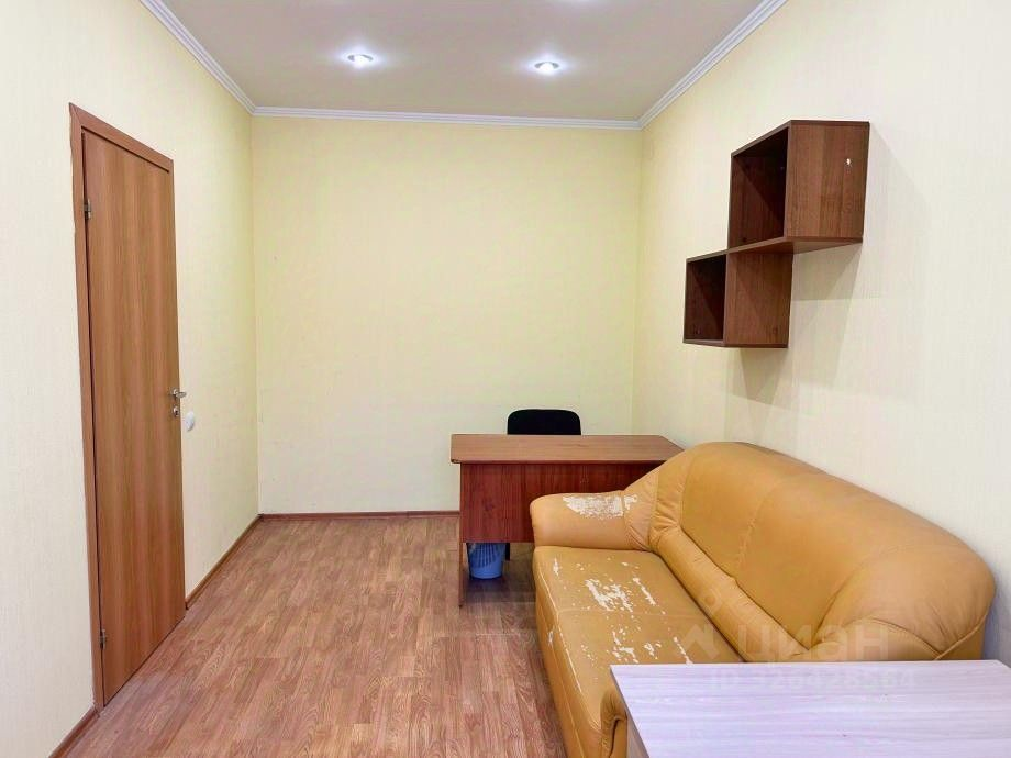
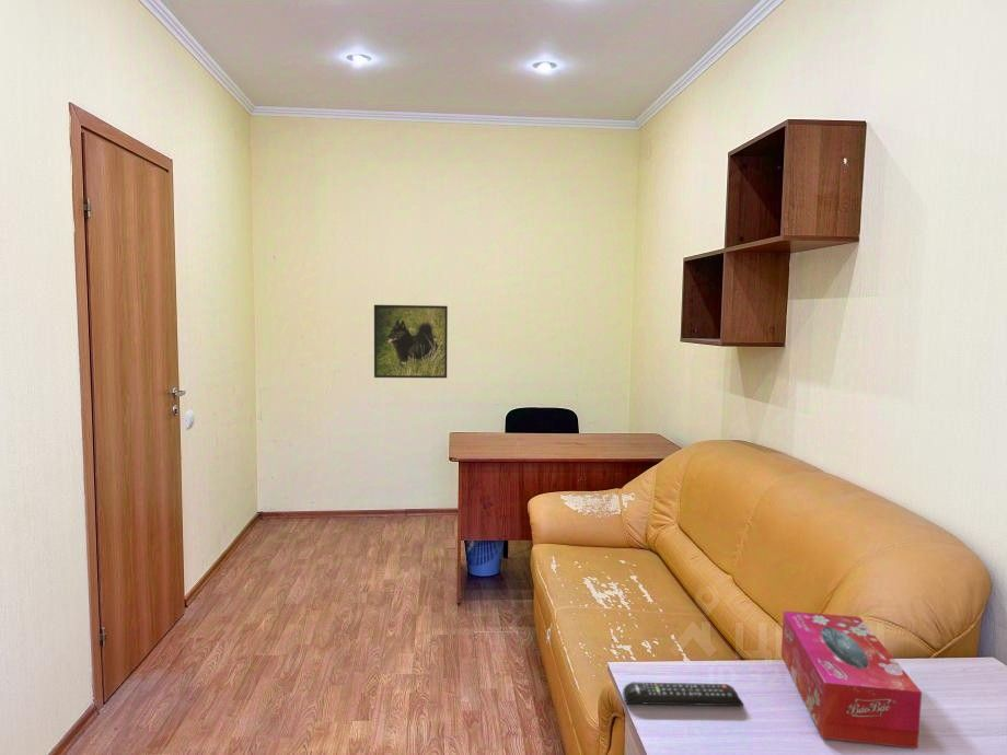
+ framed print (410, 341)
+ remote control (682, 695)
+ tissue box (842, 671)
